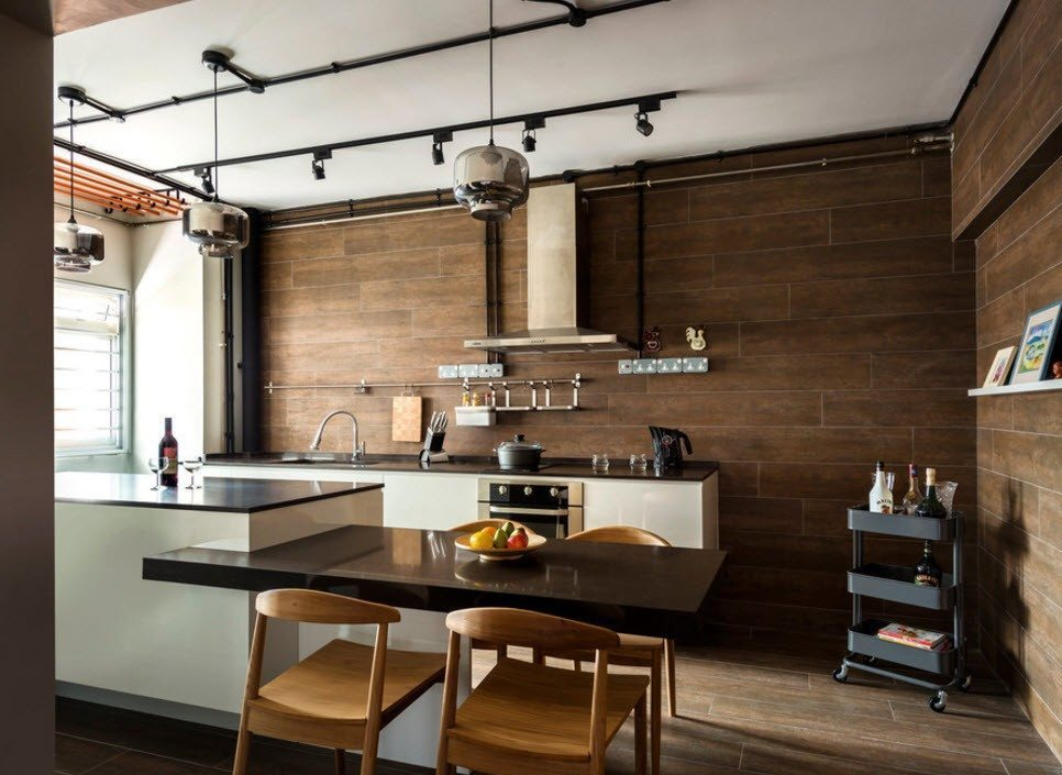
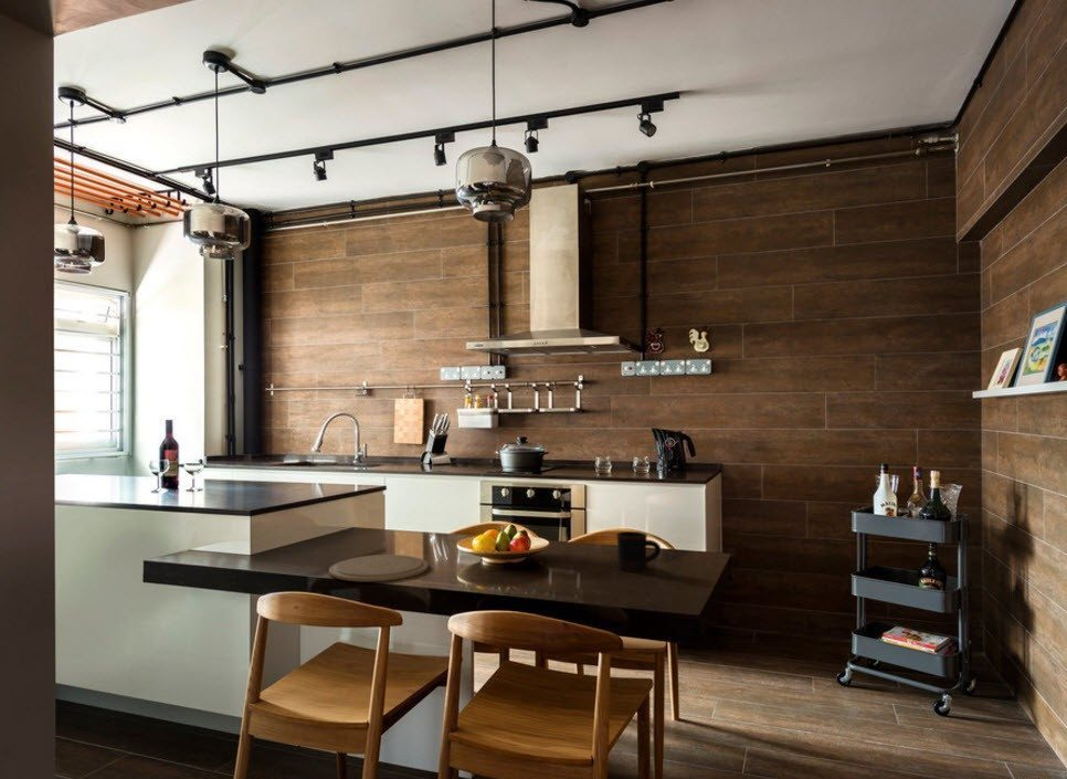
+ plate (379, 566)
+ mug (638, 551)
